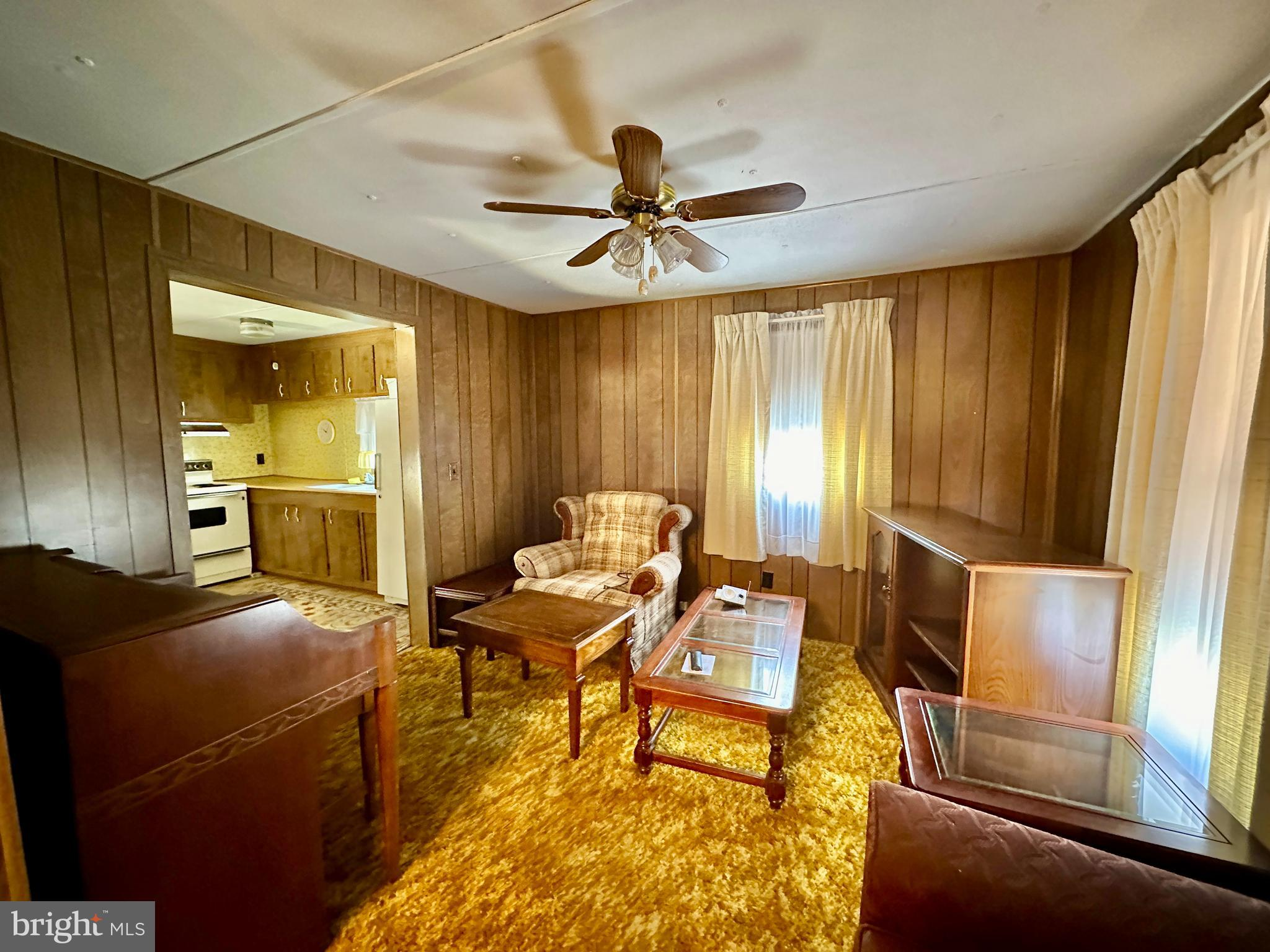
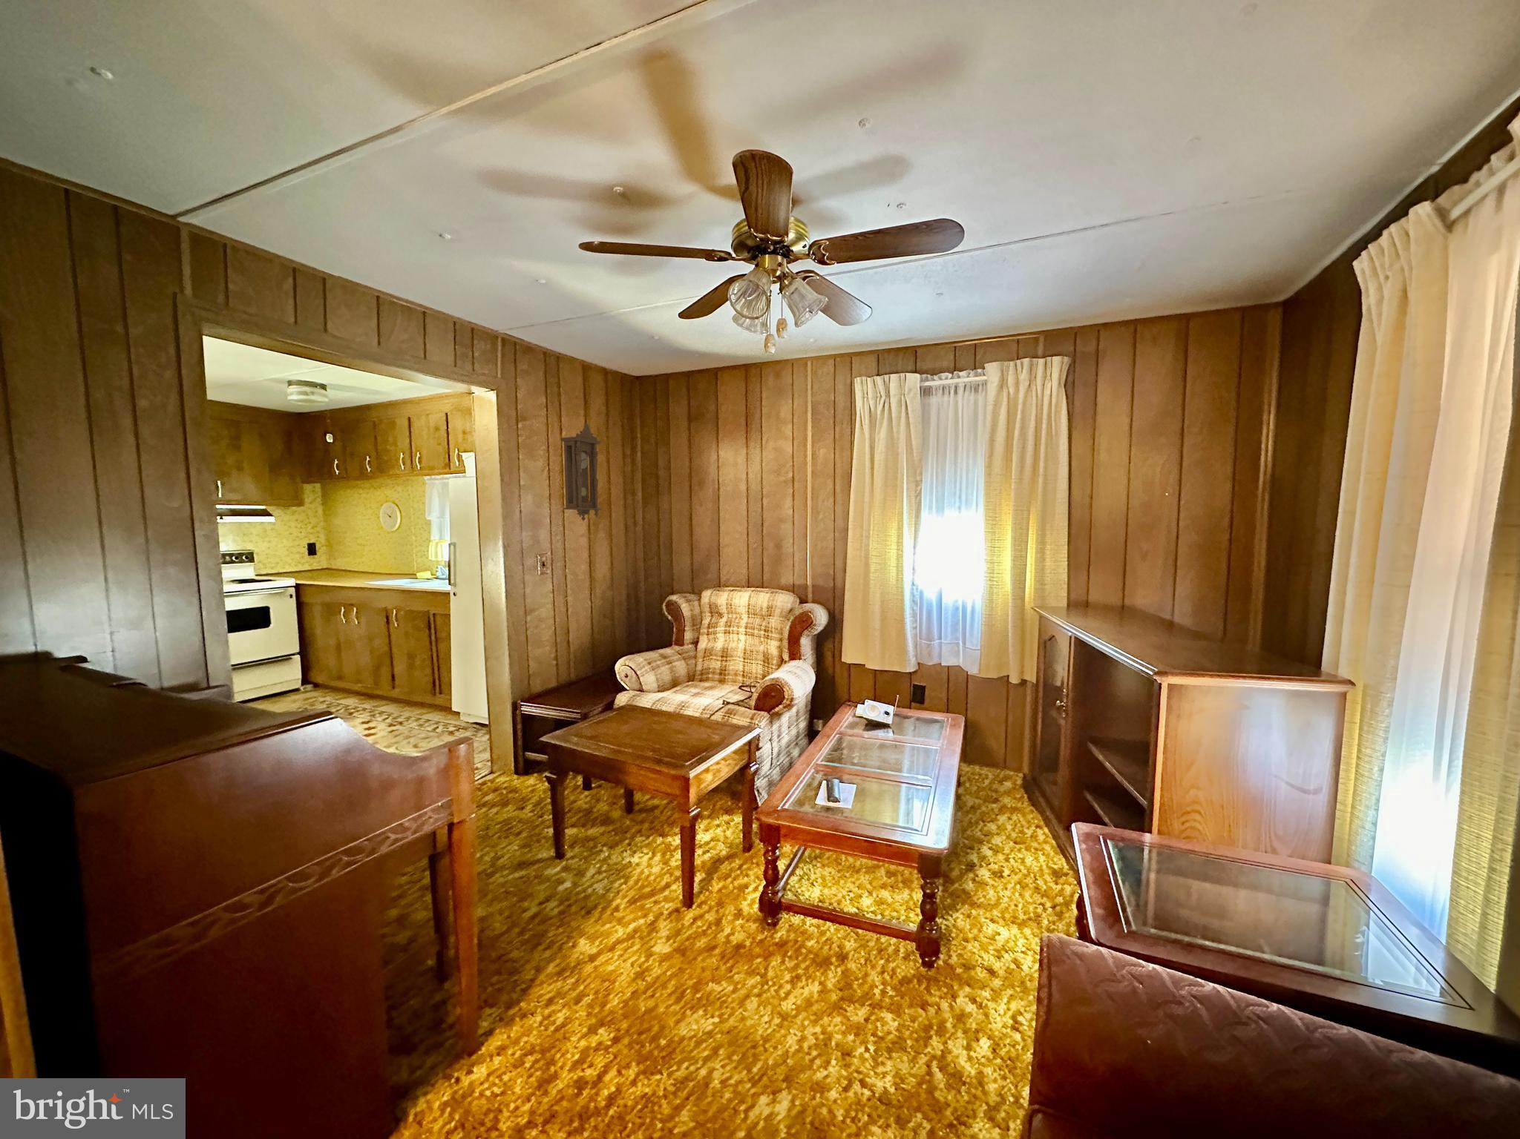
+ pendulum clock (582, 473)
